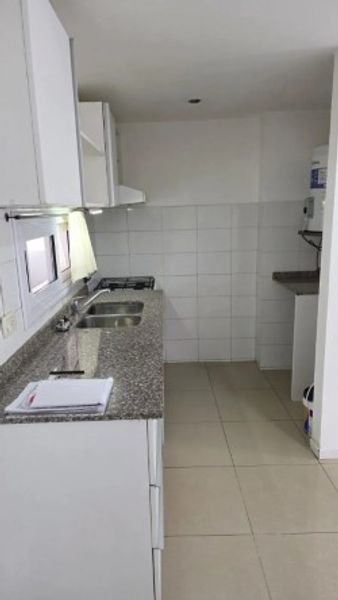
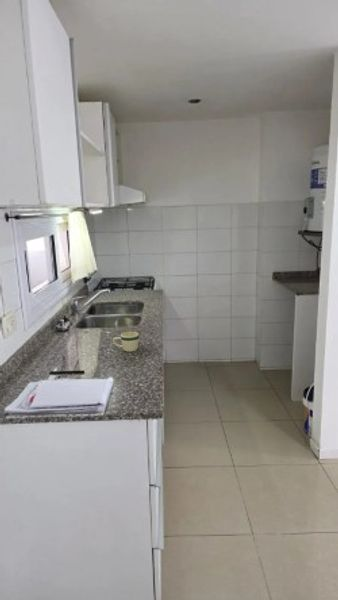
+ mug (126, 342)
